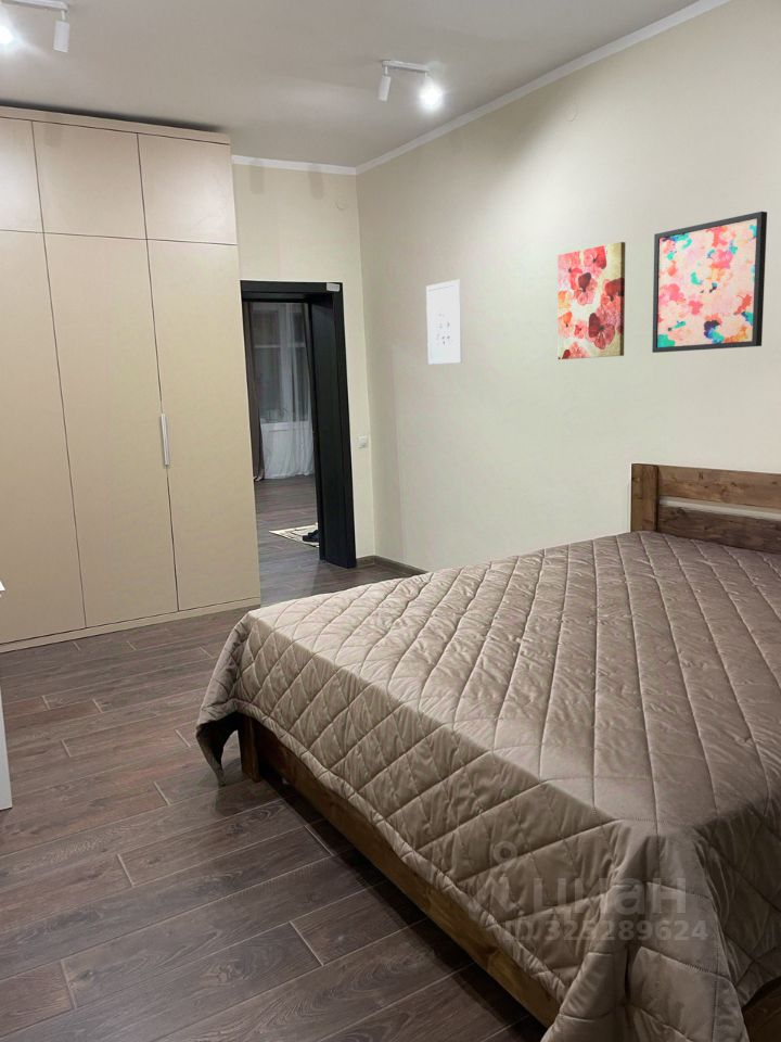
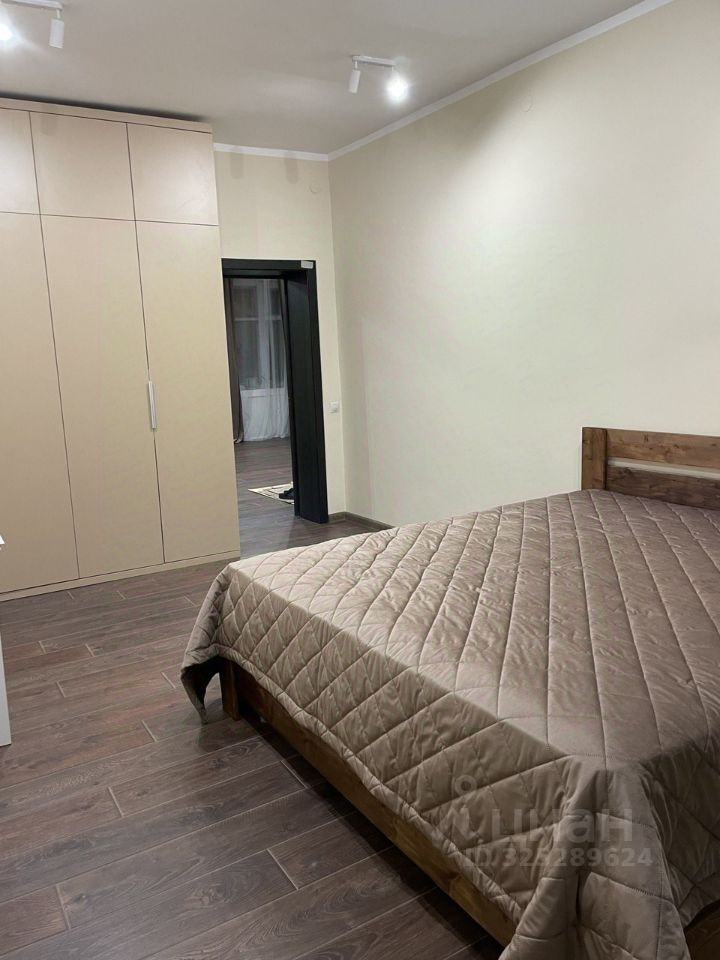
- wall art (444, 323)
- wall art (589, 304)
- wall art (705, 287)
